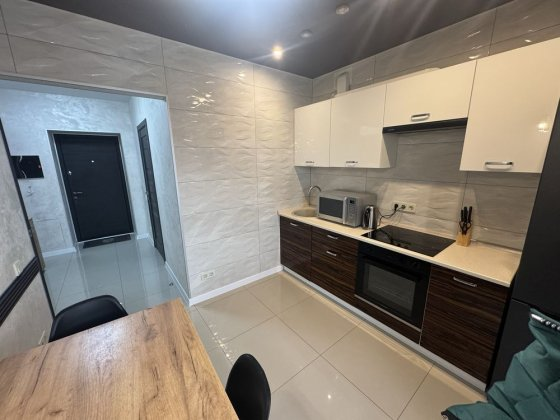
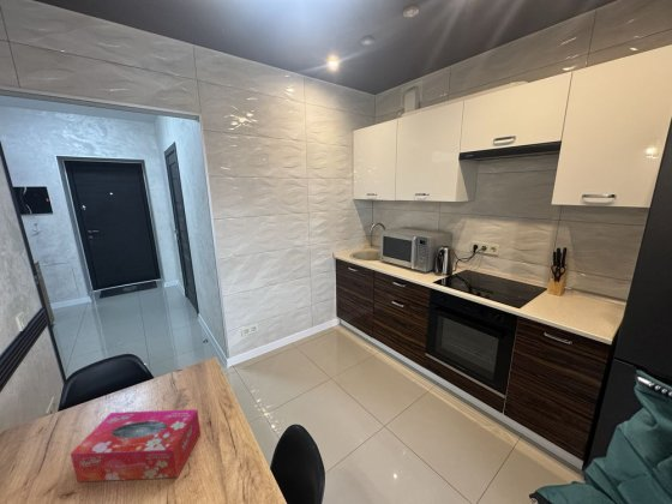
+ tissue box (142, 443)
